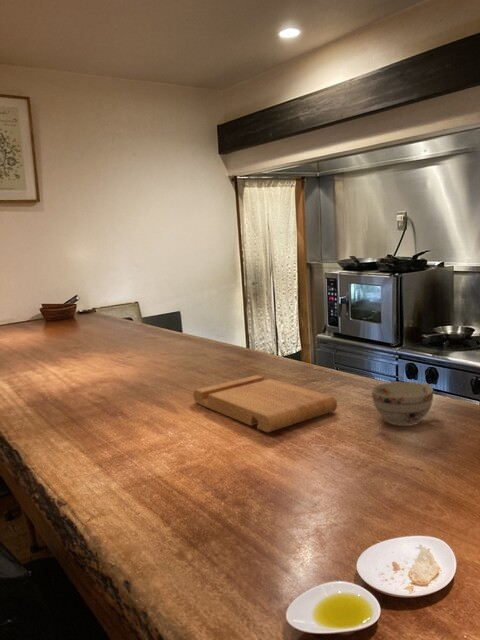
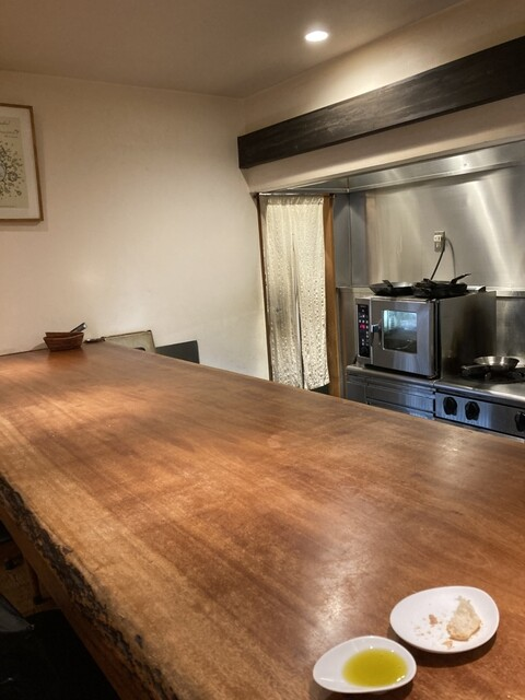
- cutting board (261, 399)
- teacup (406, 403)
